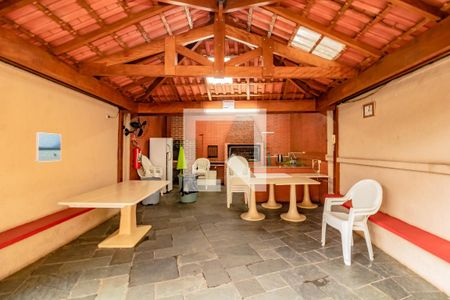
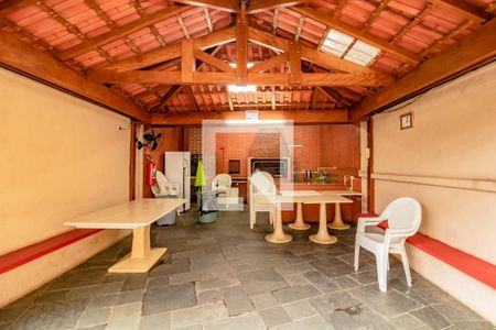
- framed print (49, 147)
